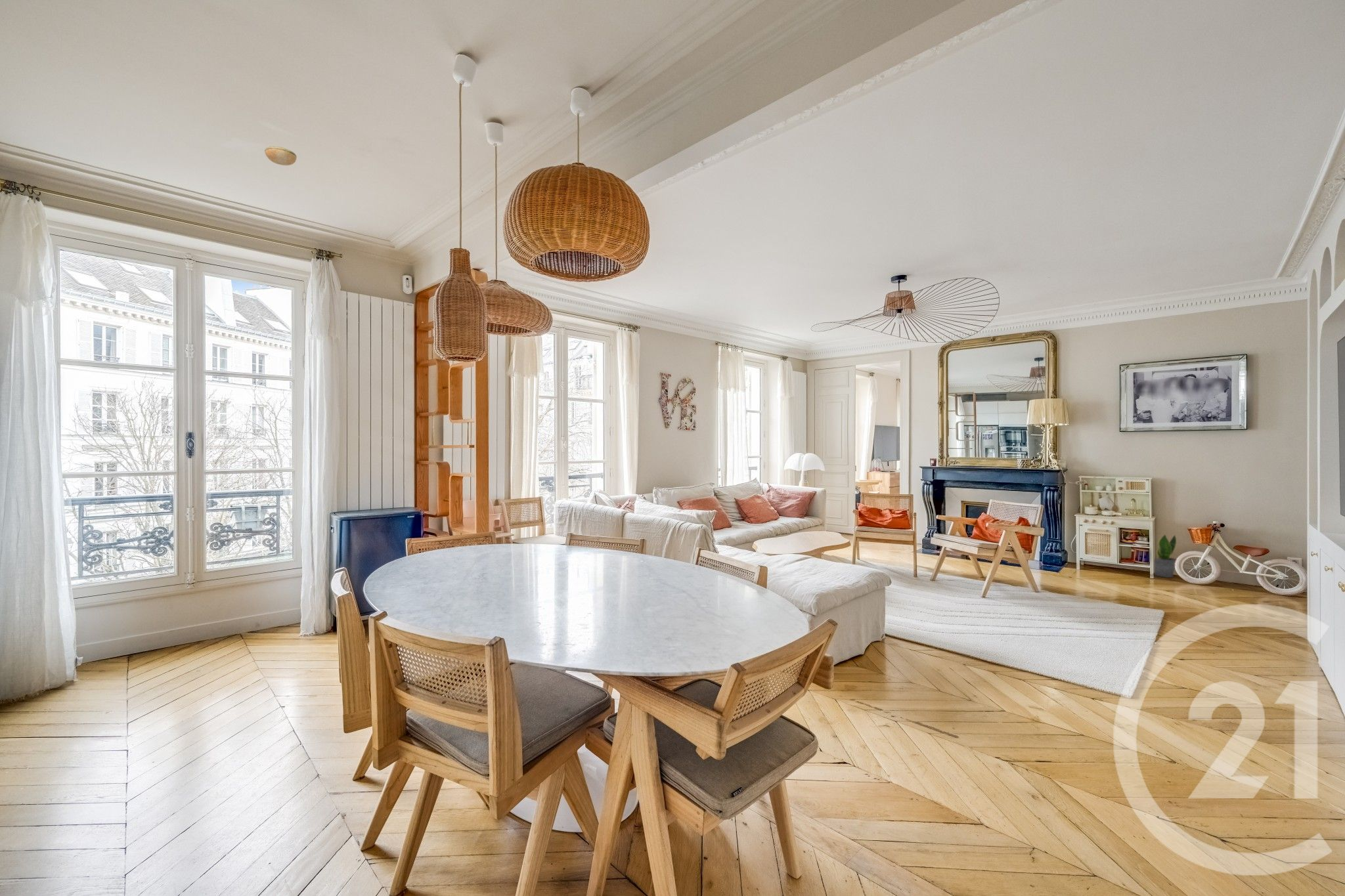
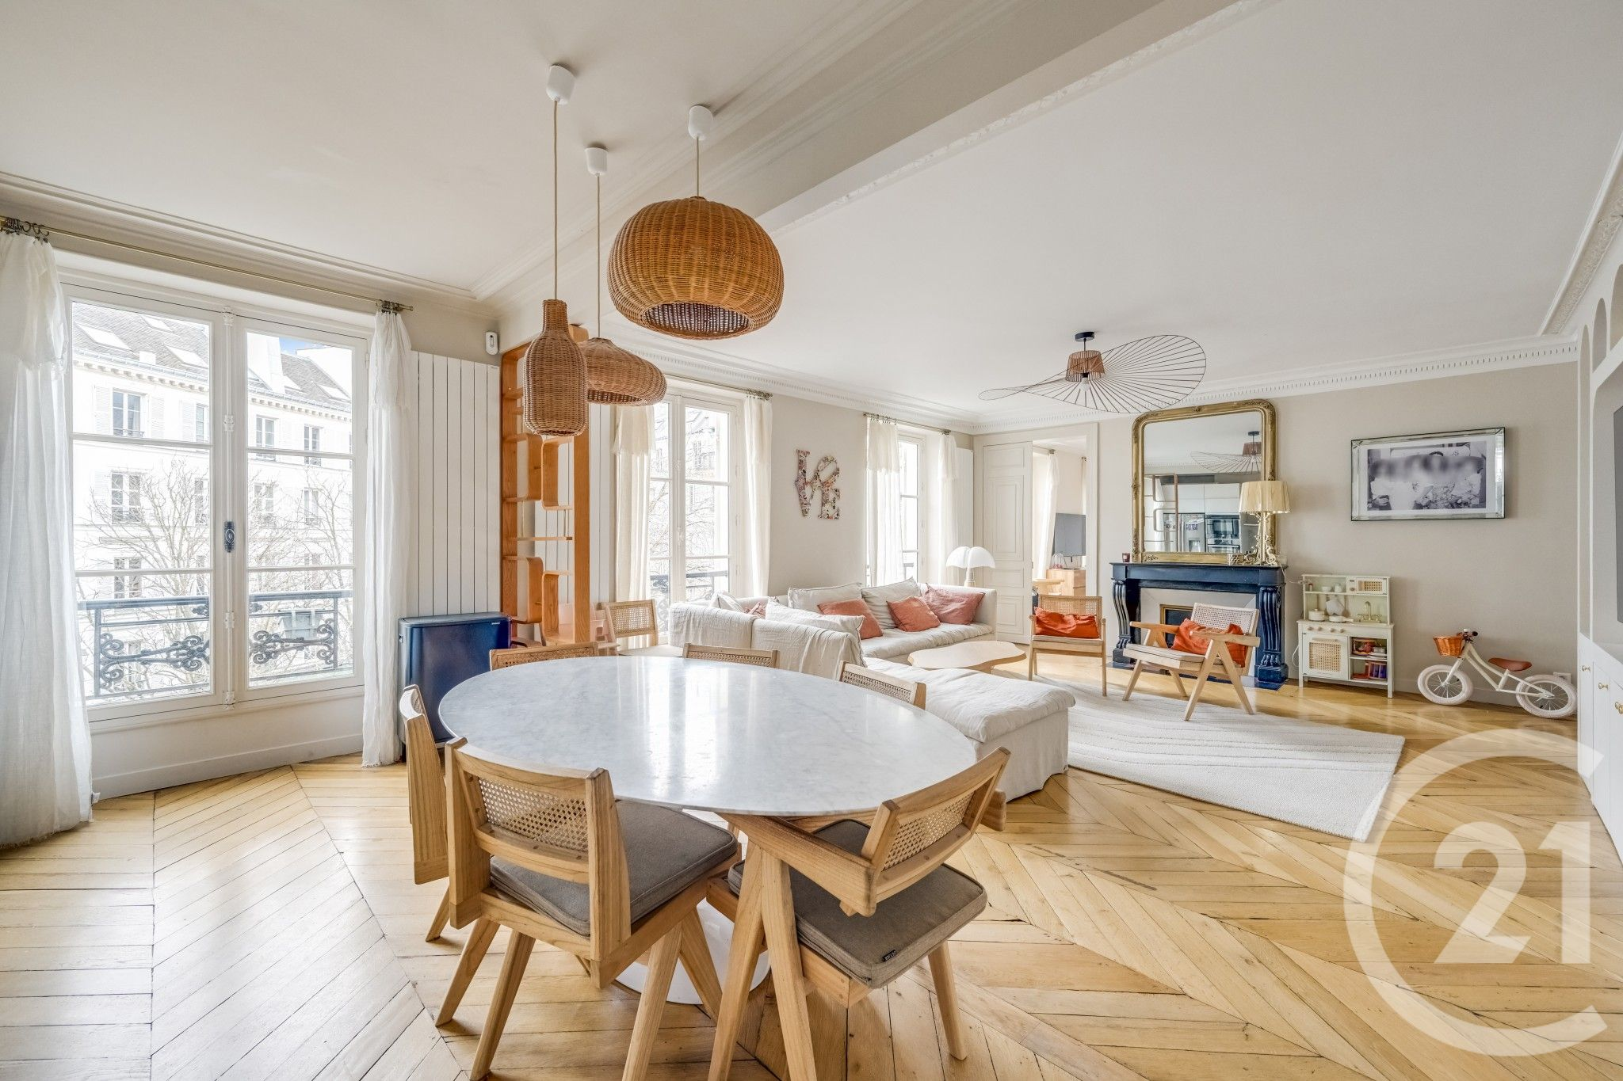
- potted plant (1163, 554)
- smoke detector (280, 156)
